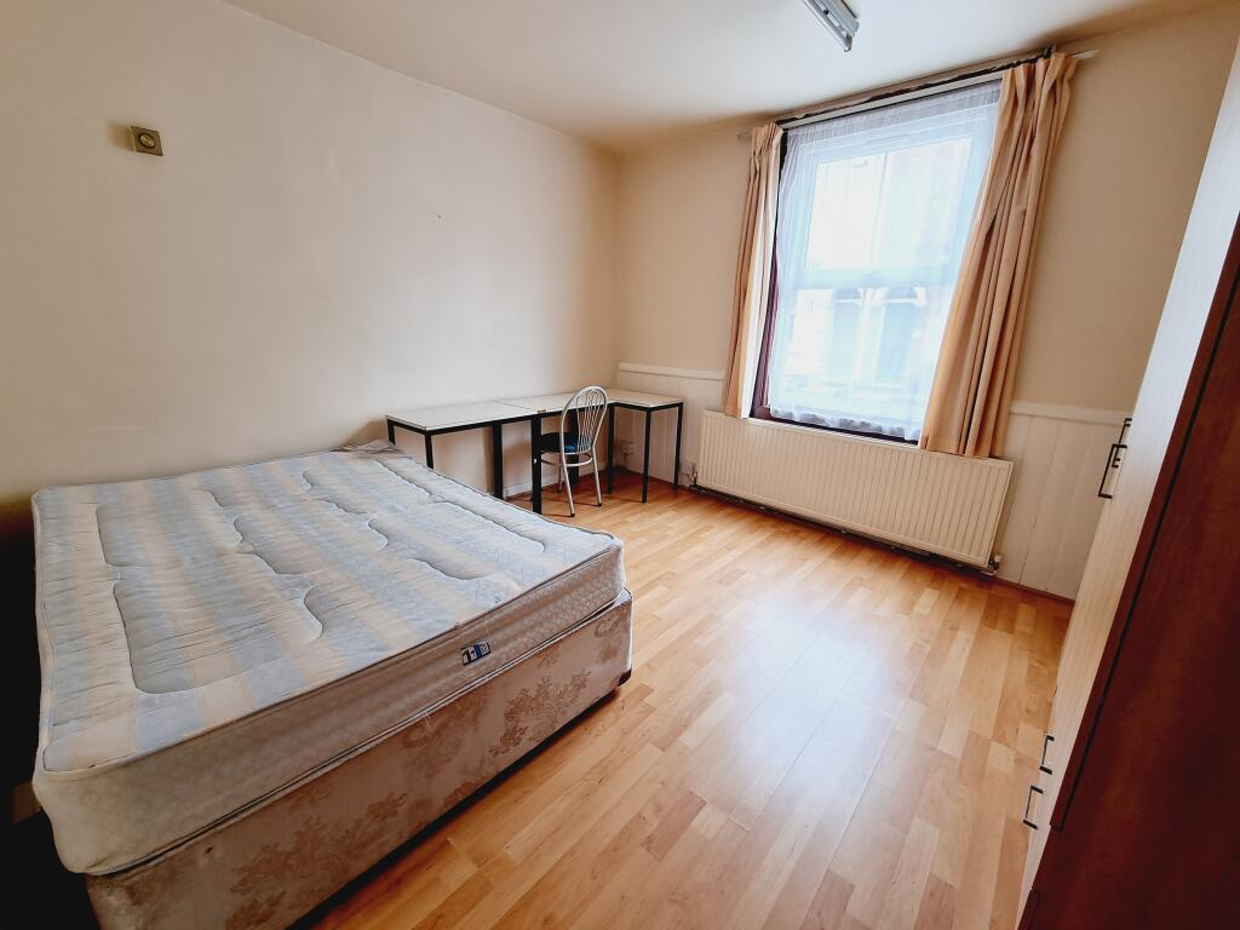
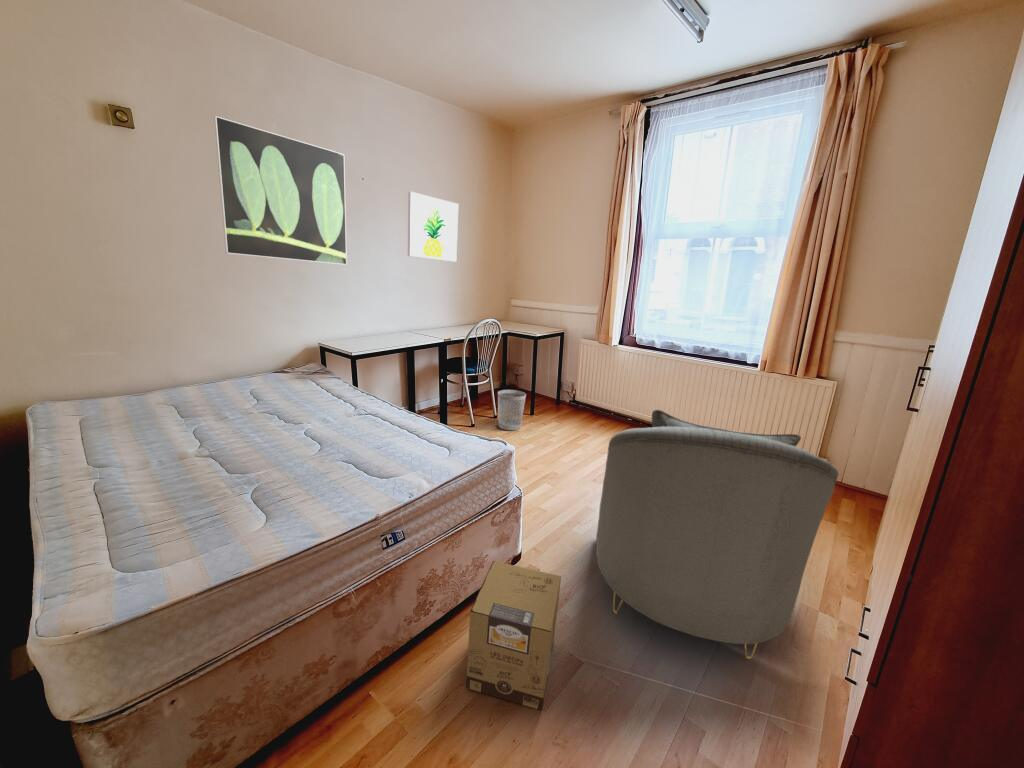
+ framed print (289, 200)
+ armchair (698, 508)
+ wastebasket (510, 410)
+ wall art (433, 228)
+ cardboard box (515, 629)
